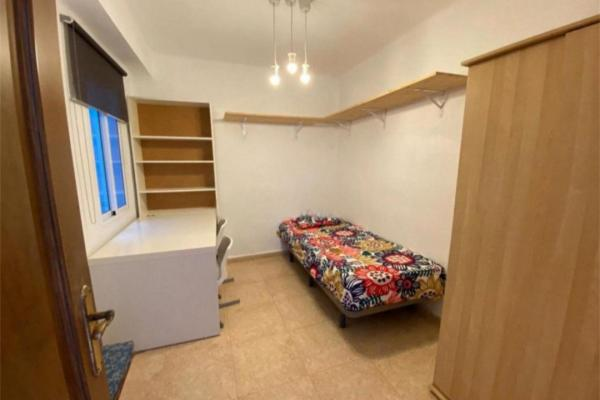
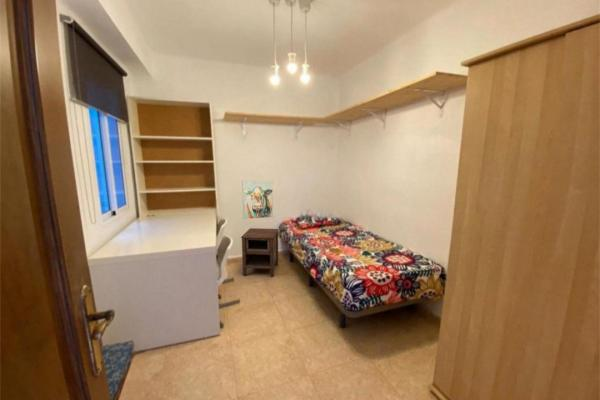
+ nightstand (261, 251)
+ wall art (257, 199)
